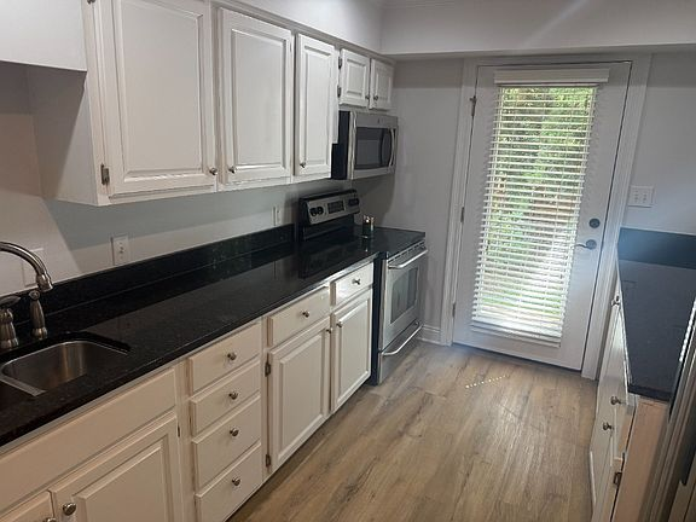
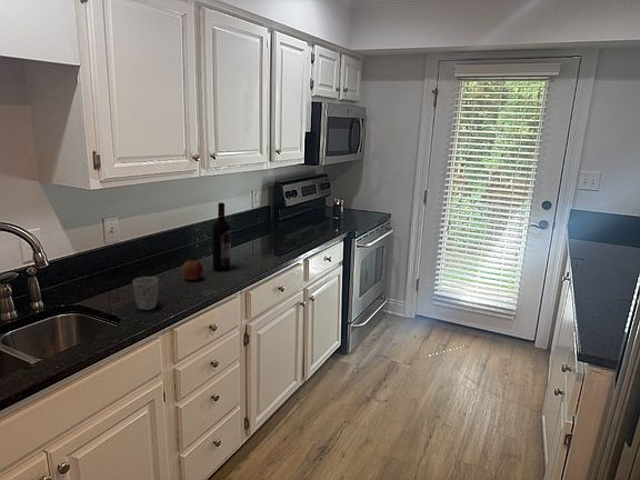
+ mug (147, 292)
+ wine bottle (221, 236)
+ apple (192, 270)
